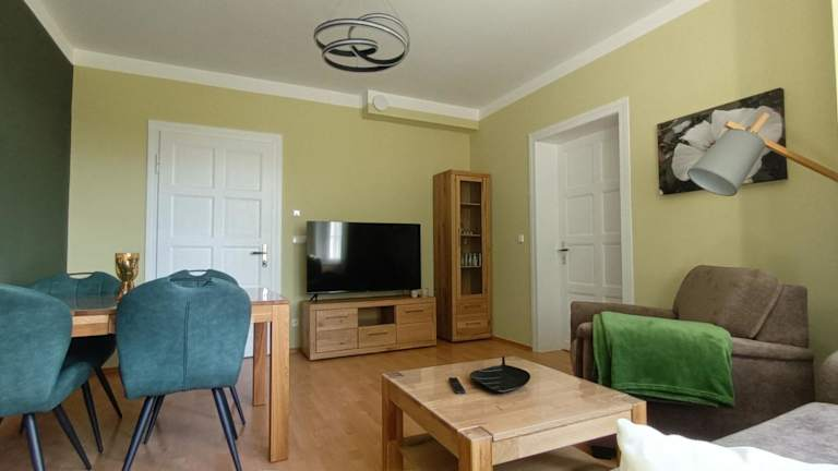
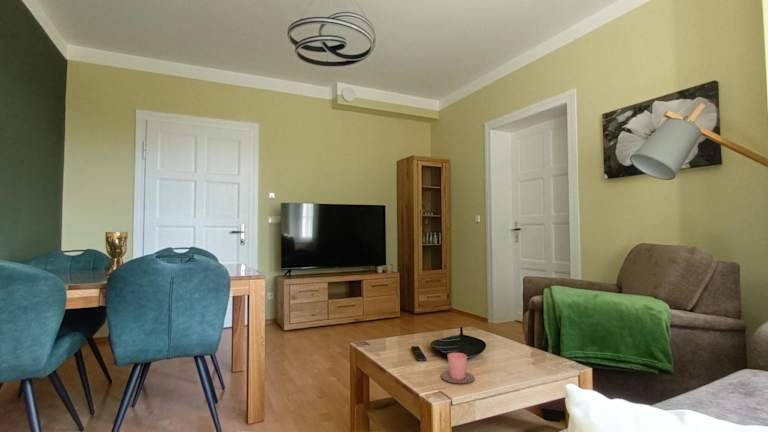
+ cup (457, 366)
